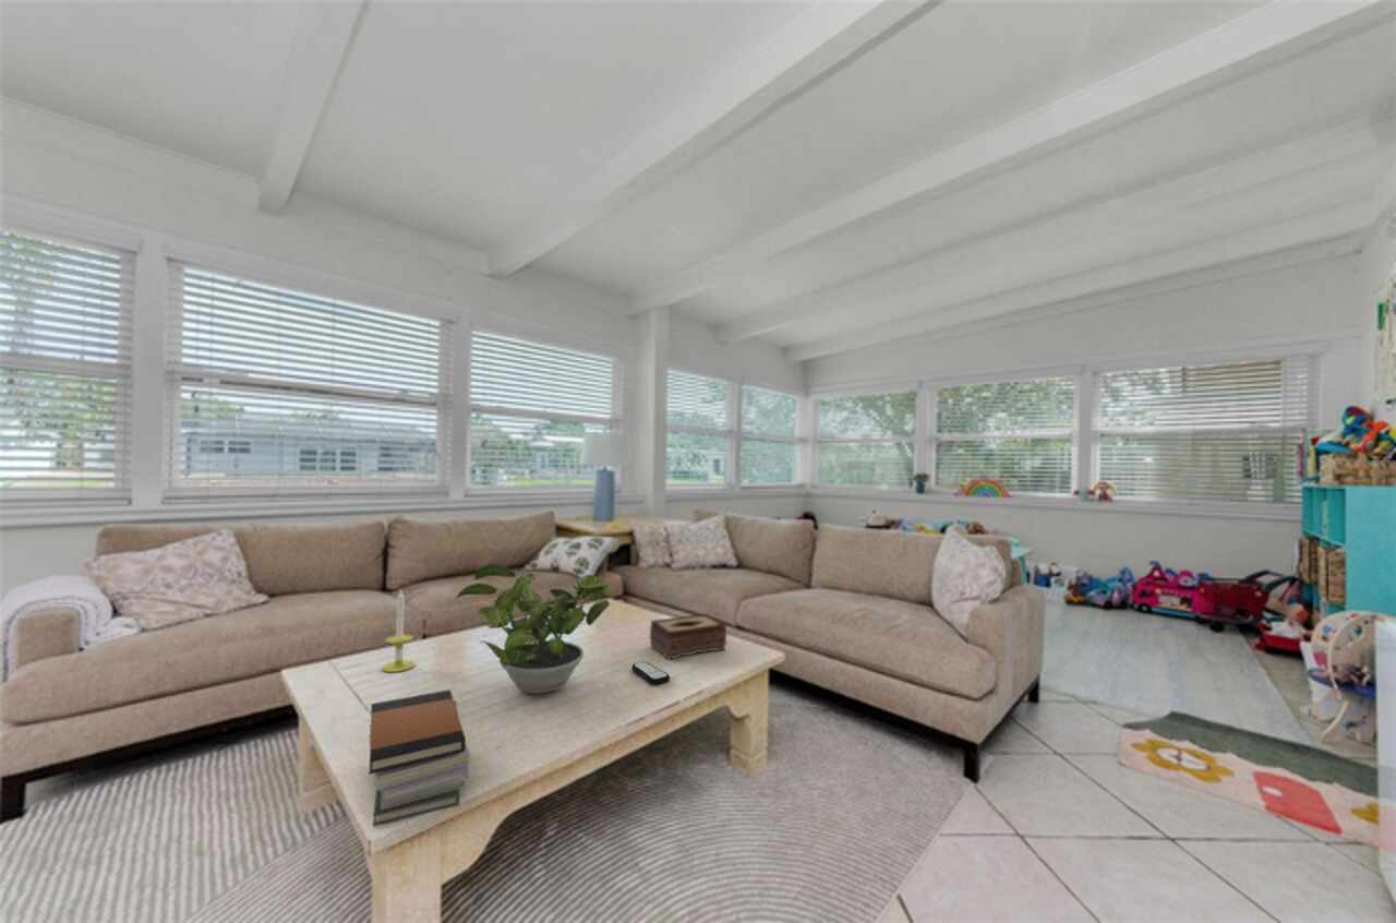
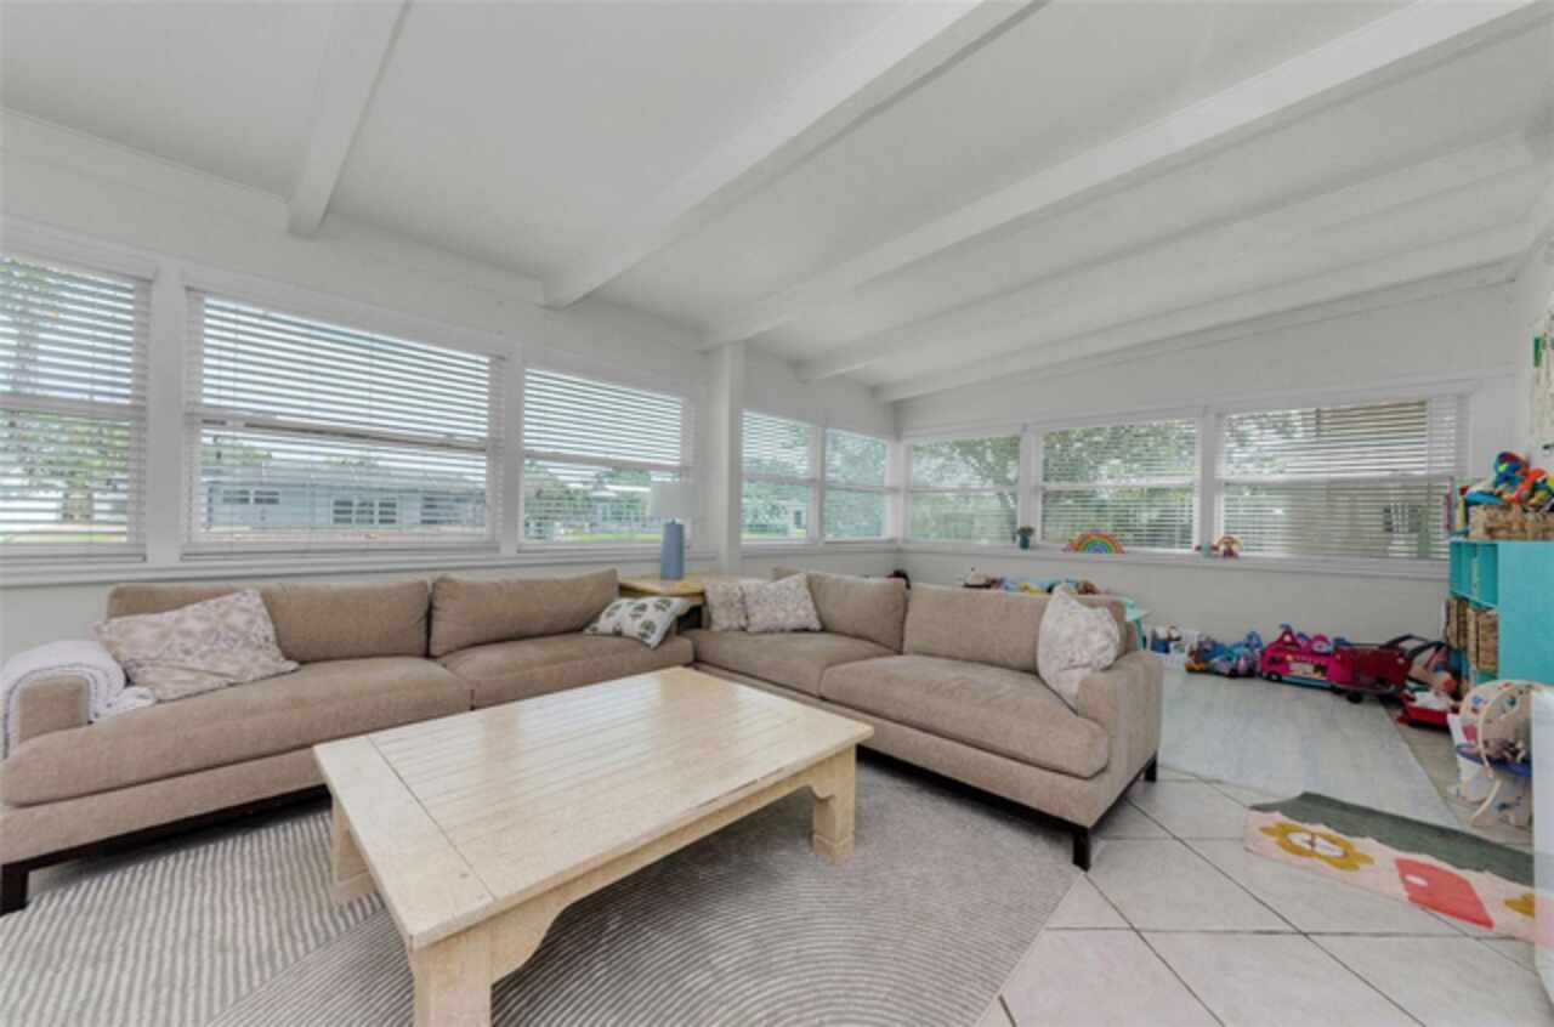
- remote control (649, 672)
- book stack (417, 751)
- tissue box (687, 635)
- potted plant (535, 623)
- candle (399, 627)
